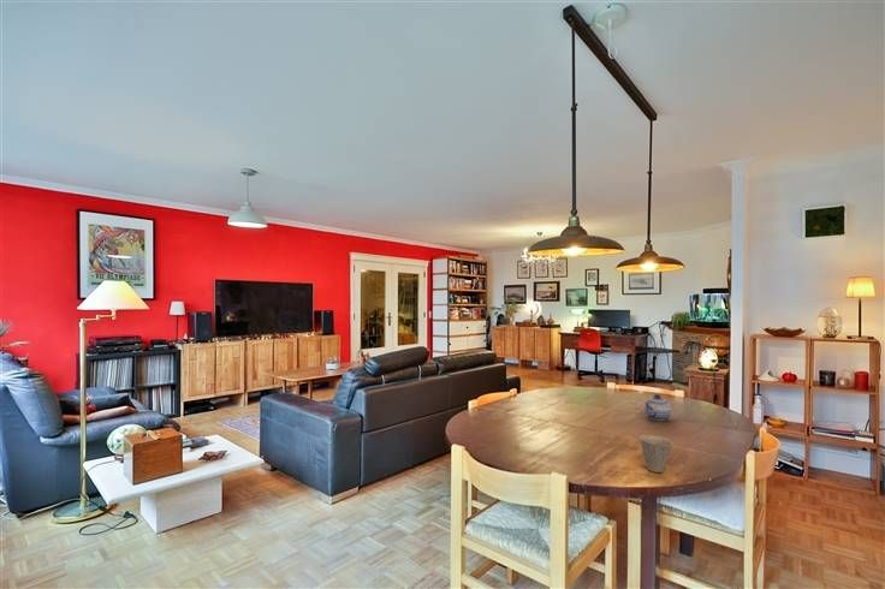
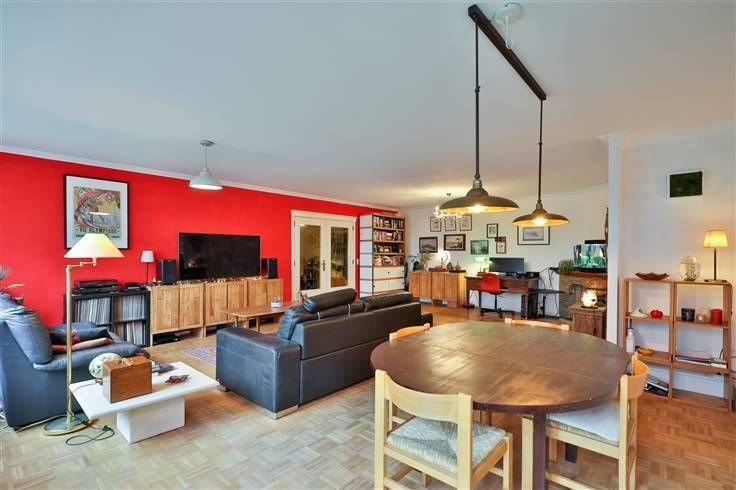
- cup (655, 454)
- teapot (657, 406)
